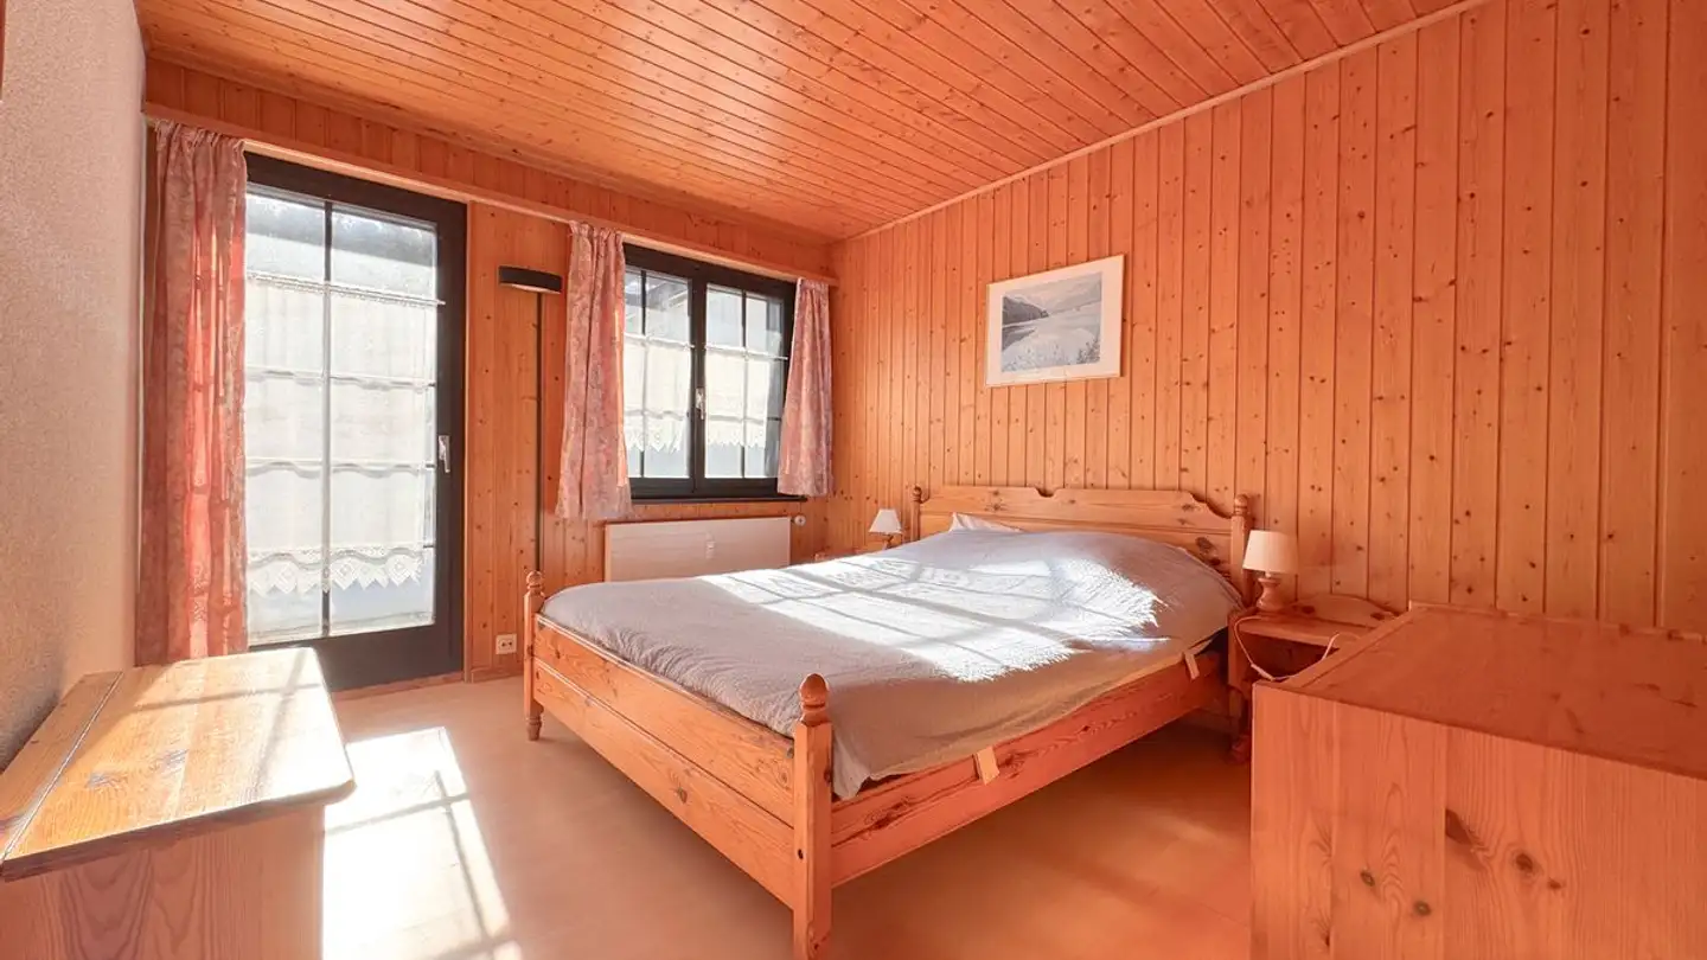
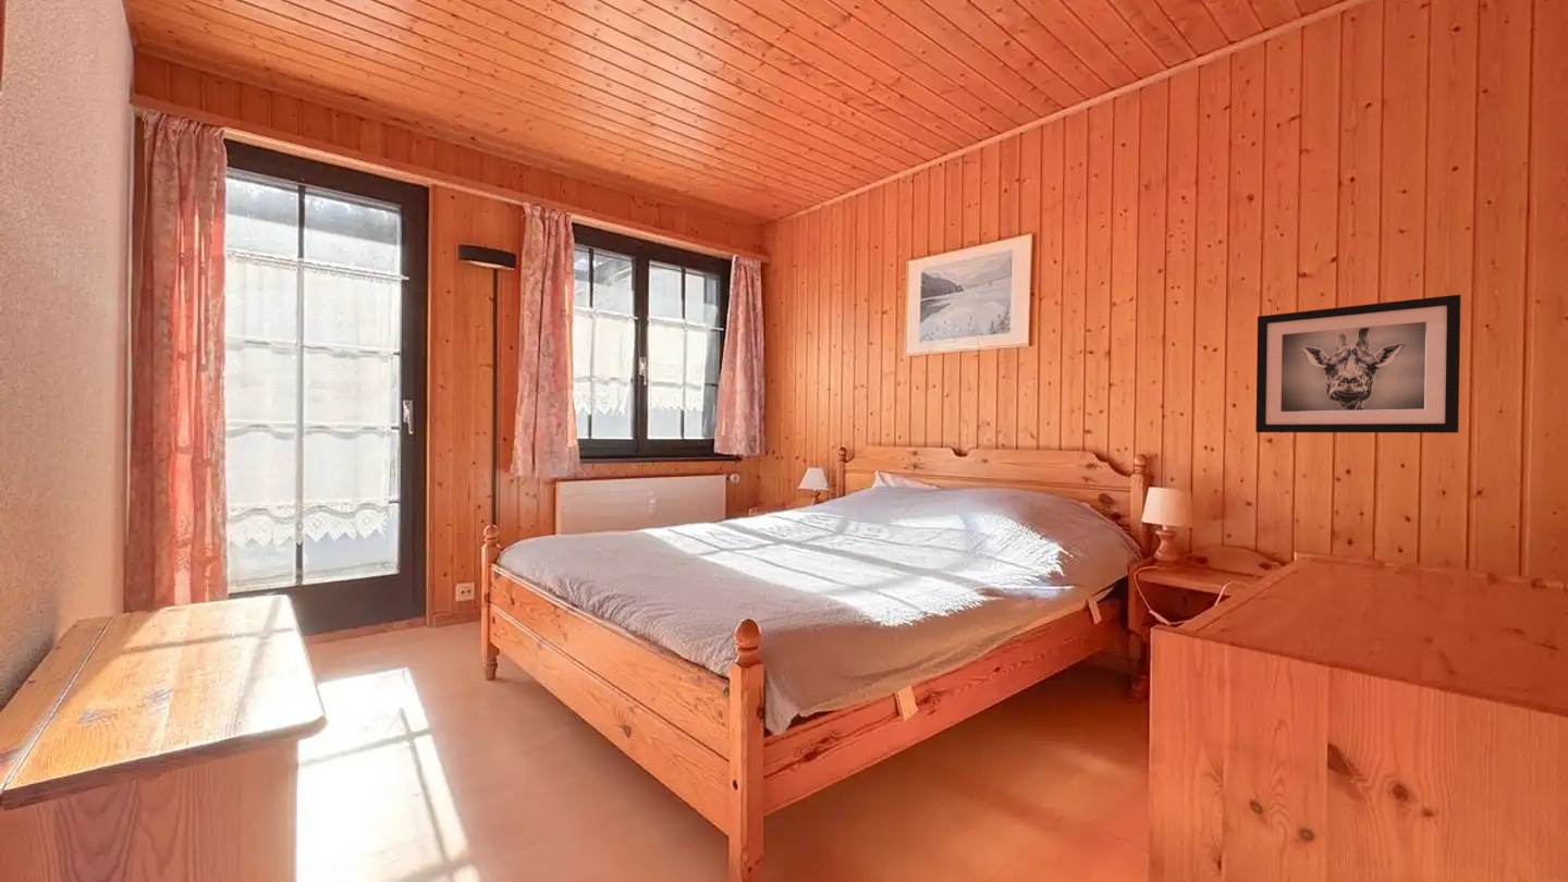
+ wall art (1349, 369)
